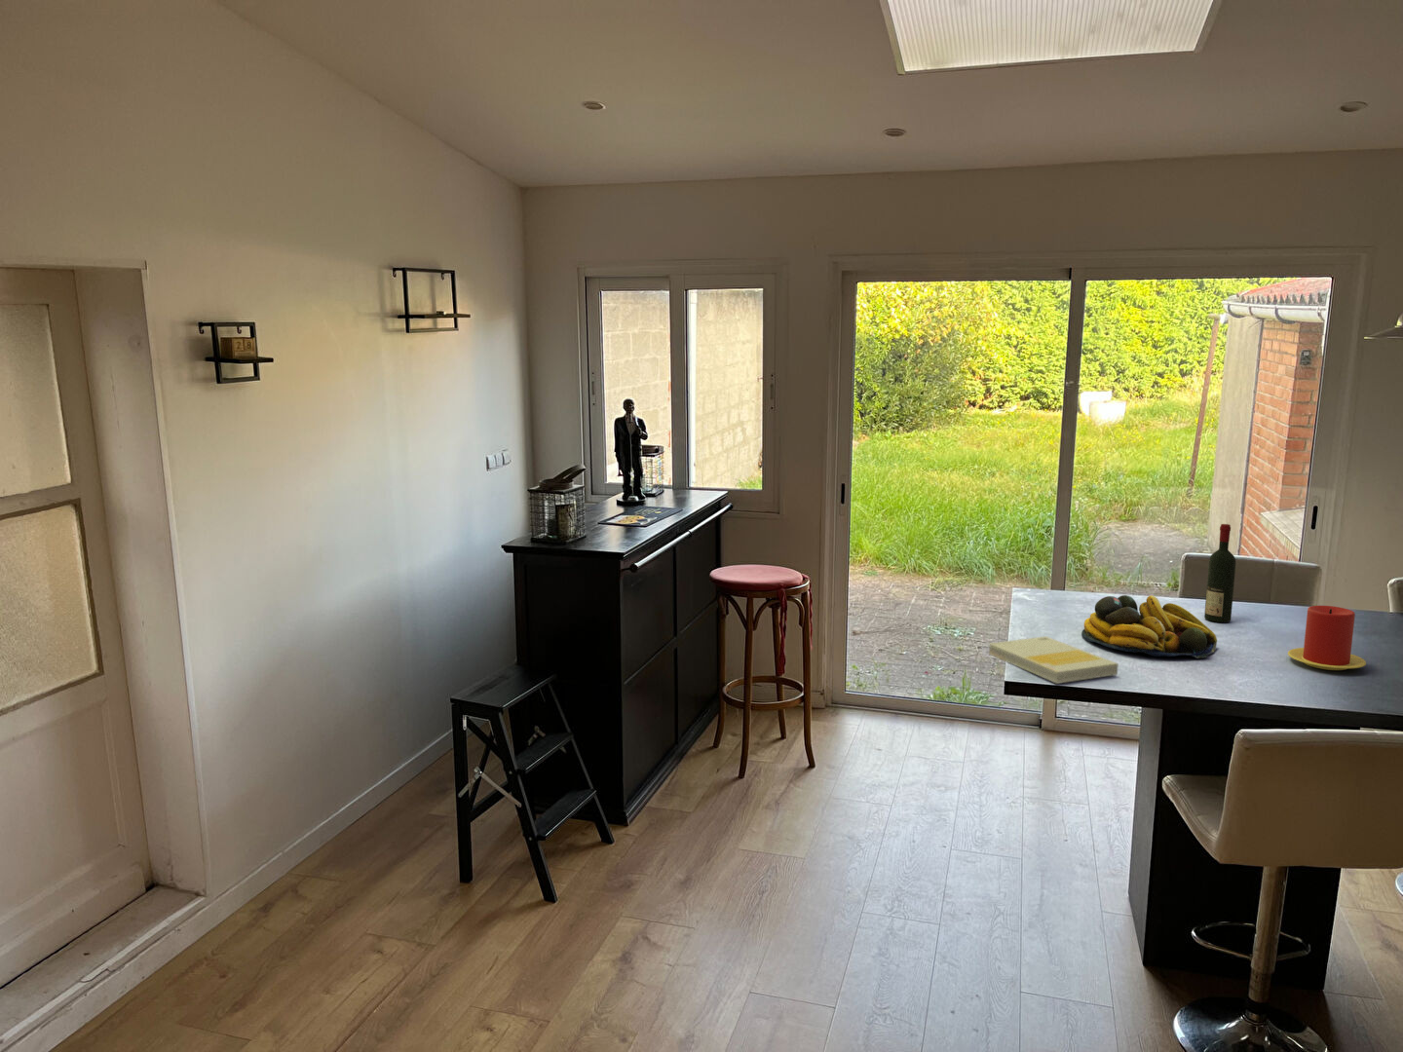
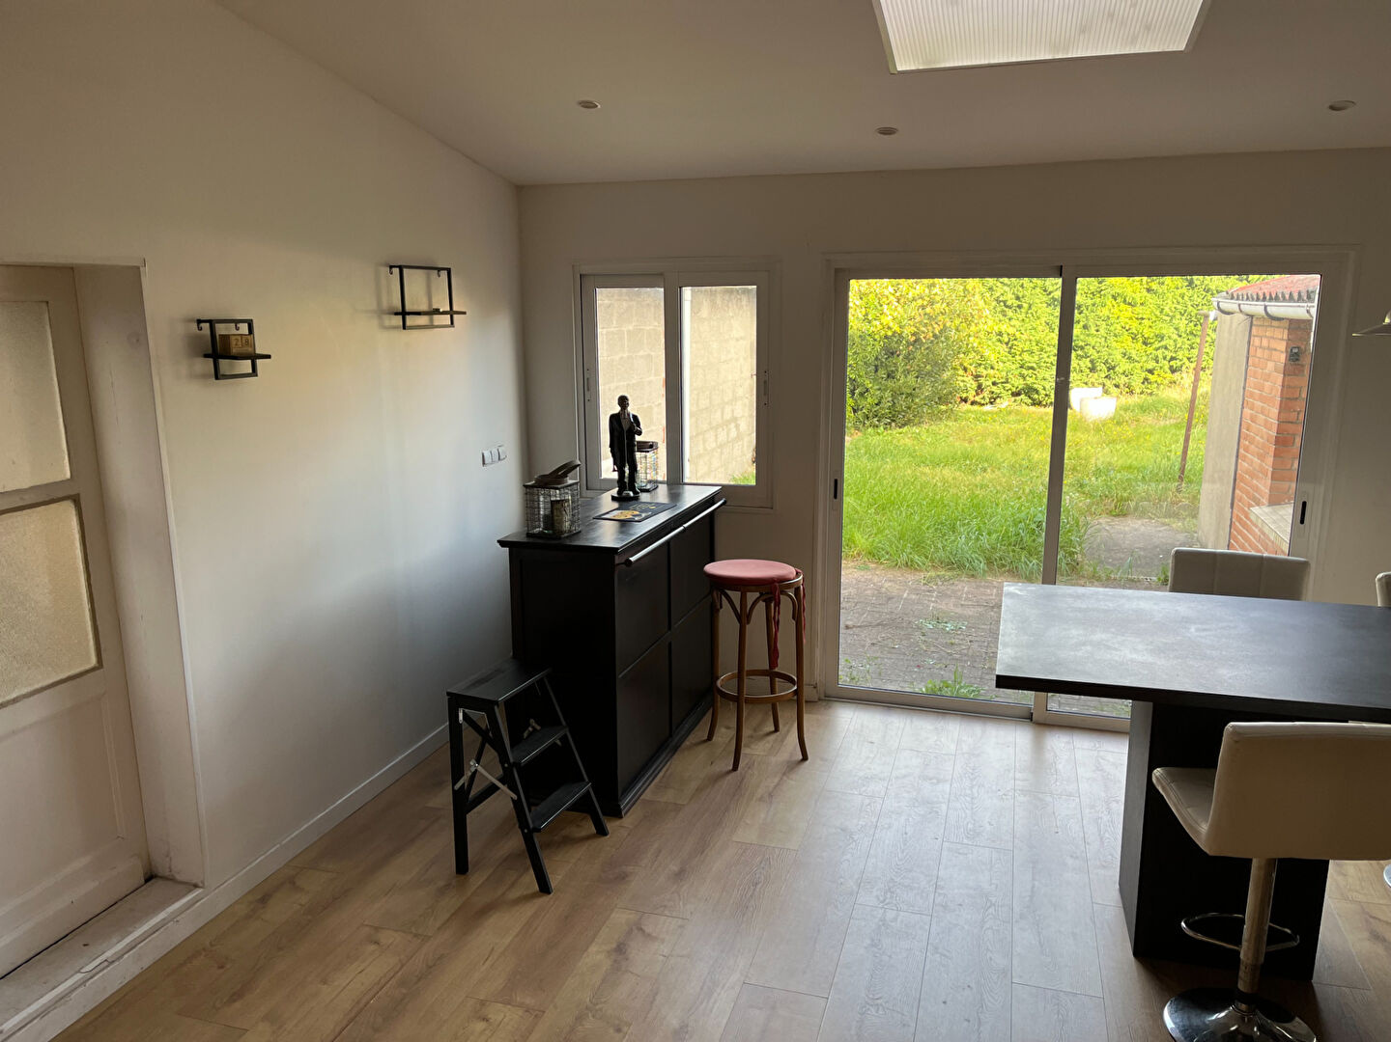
- fruit bowl (1148, 620)
- alcohol (1221, 571)
- book (1051, 659)
- candle (1328, 637)
